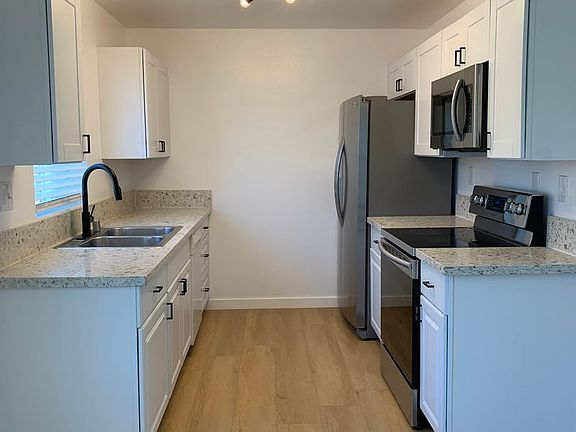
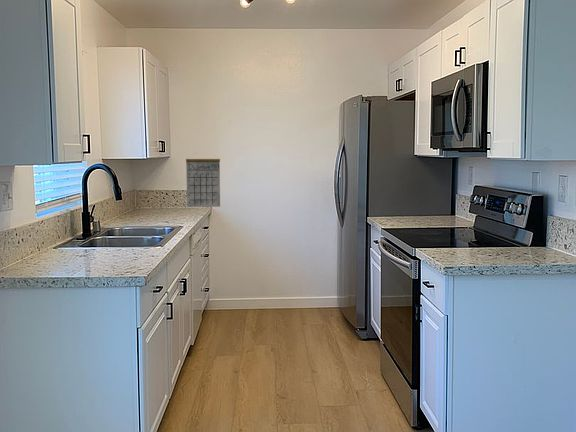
+ calendar (203, 177)
